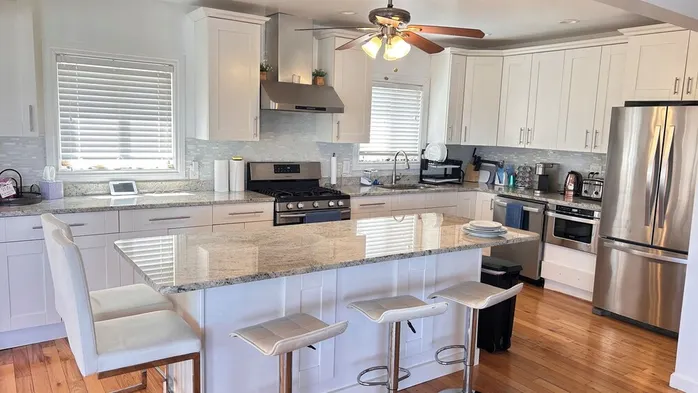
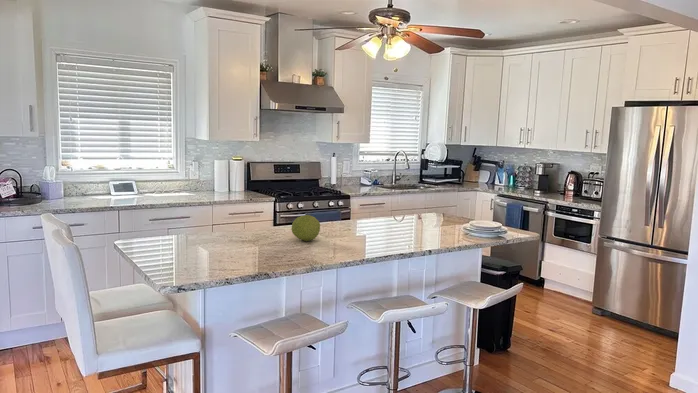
+ fruit (305, 227)
